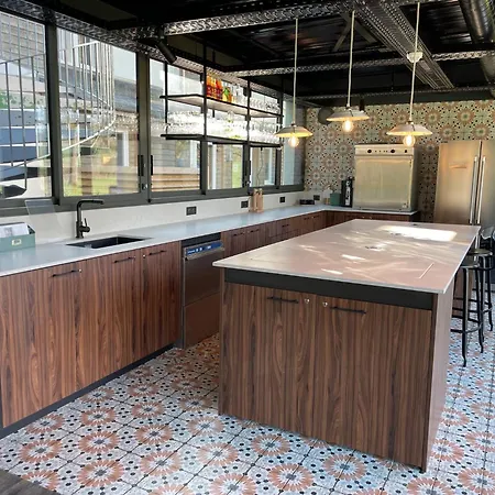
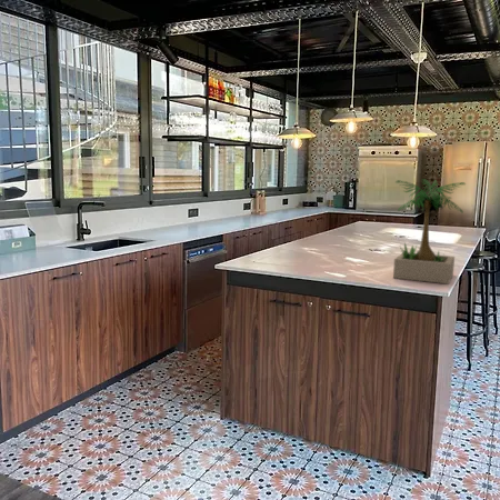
+ potted plant (423, 228)
